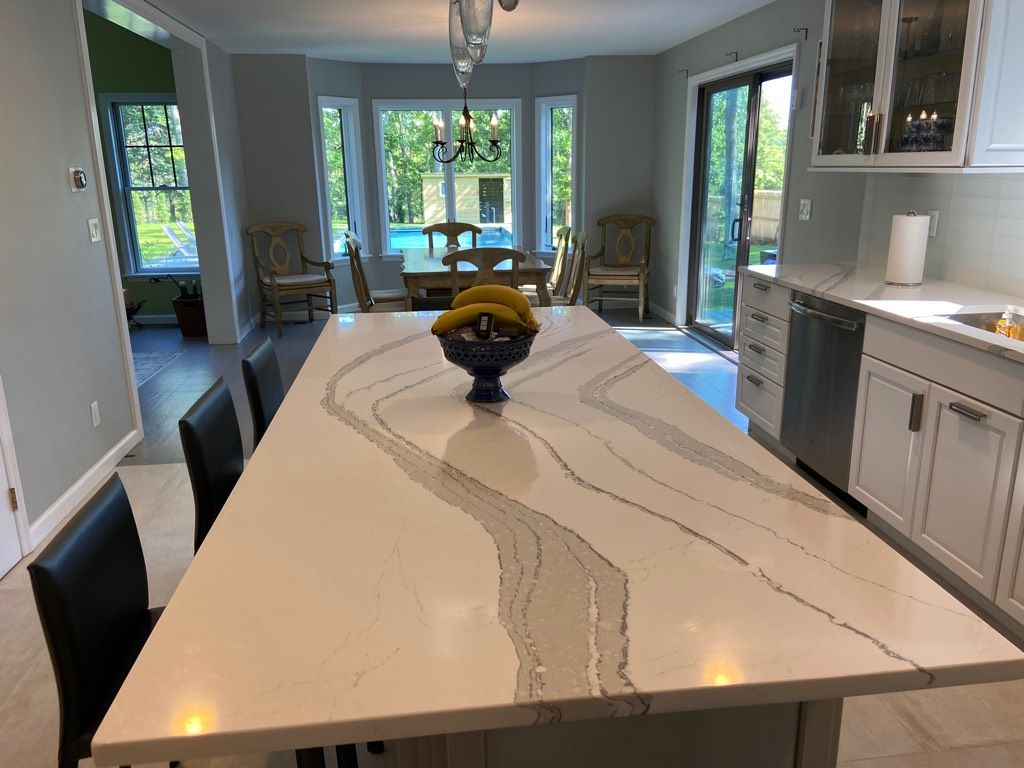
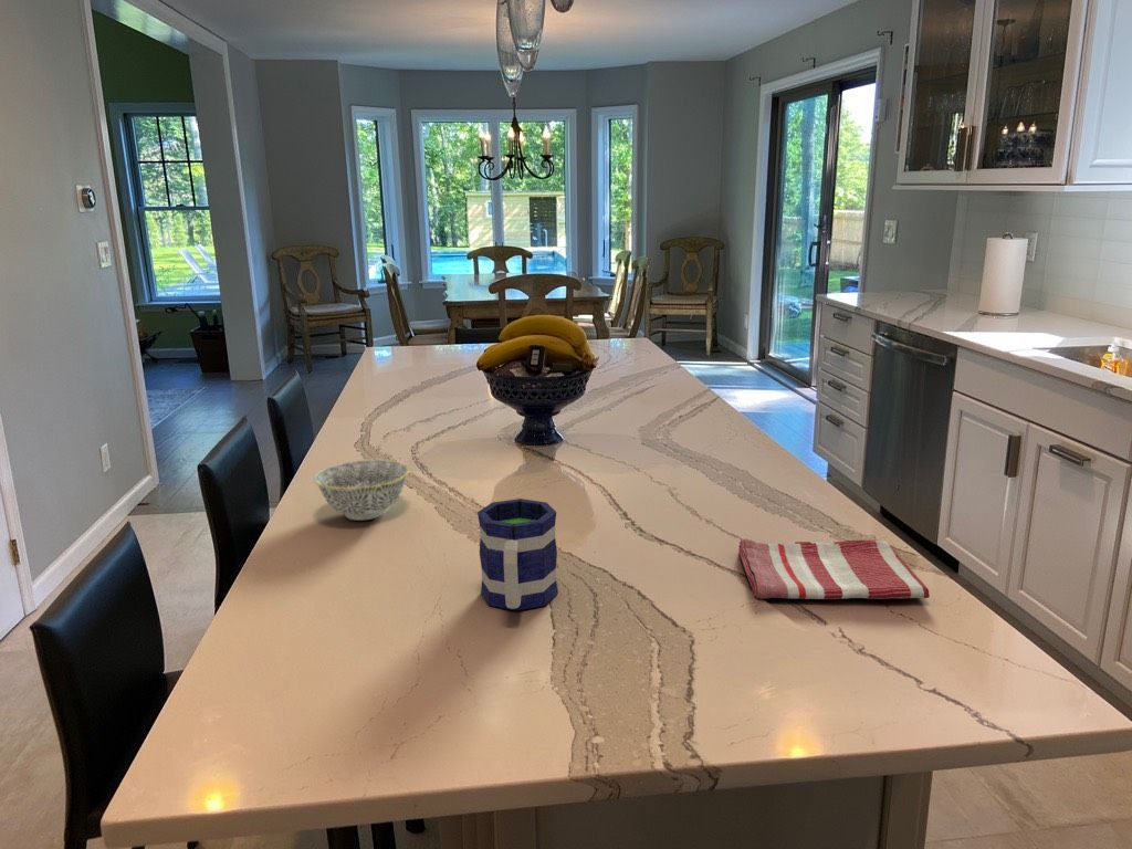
+ mug (516, 559)
+ bowl (363, 493)
+ dish towel (827, 567)
